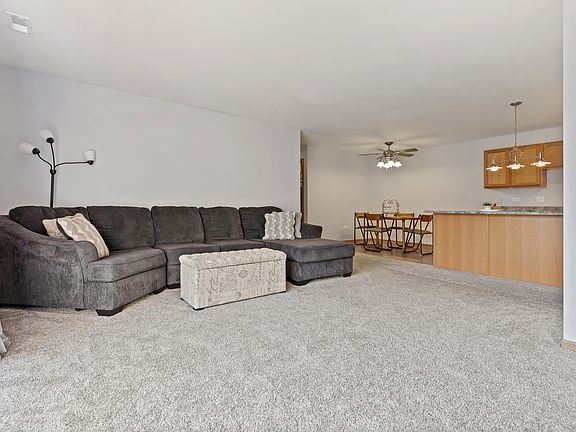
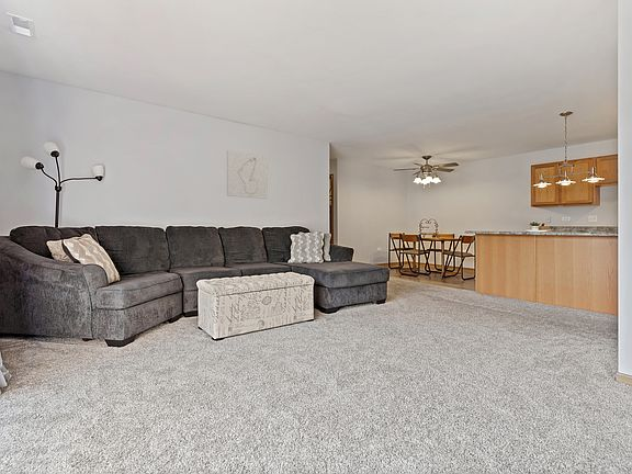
+ wall art (247, 174)
